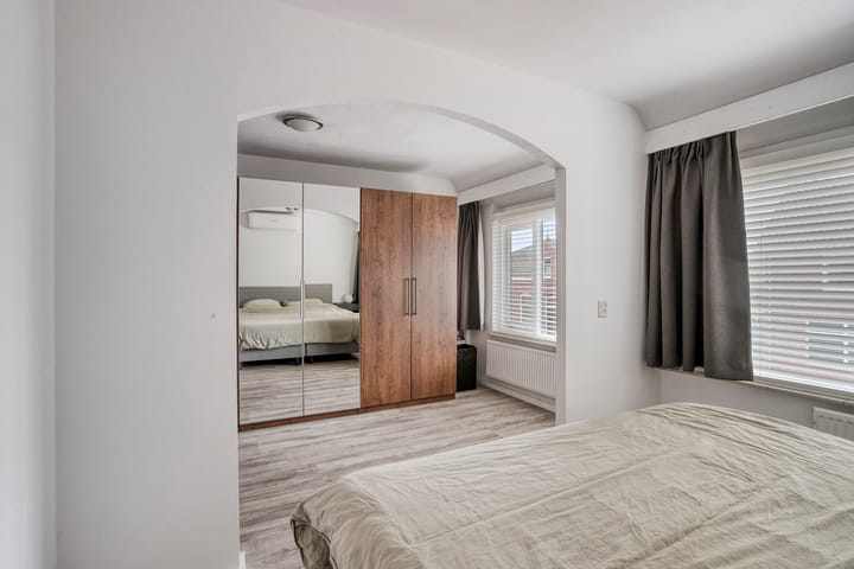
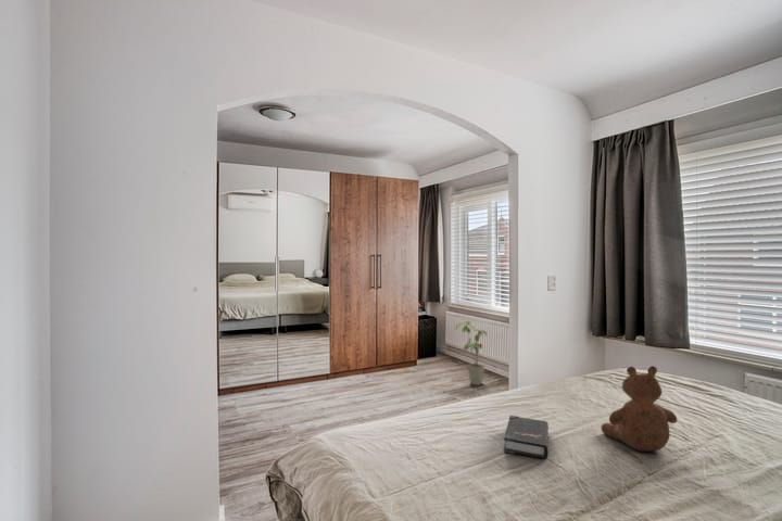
+ house plant (471, 352)
+ teddy bear (634, 403)
+ hardback book (527, 435)
